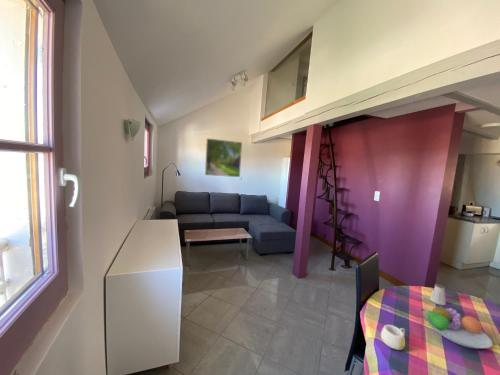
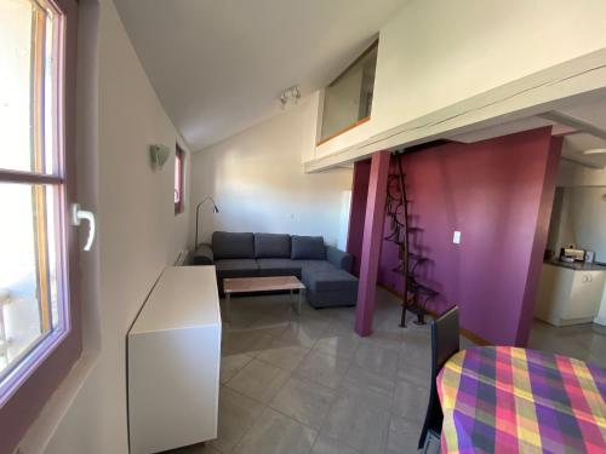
- fruit bowl (453, 322)
- saltshaker (438, 293)
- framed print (223, 158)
- mug (395, 335)
